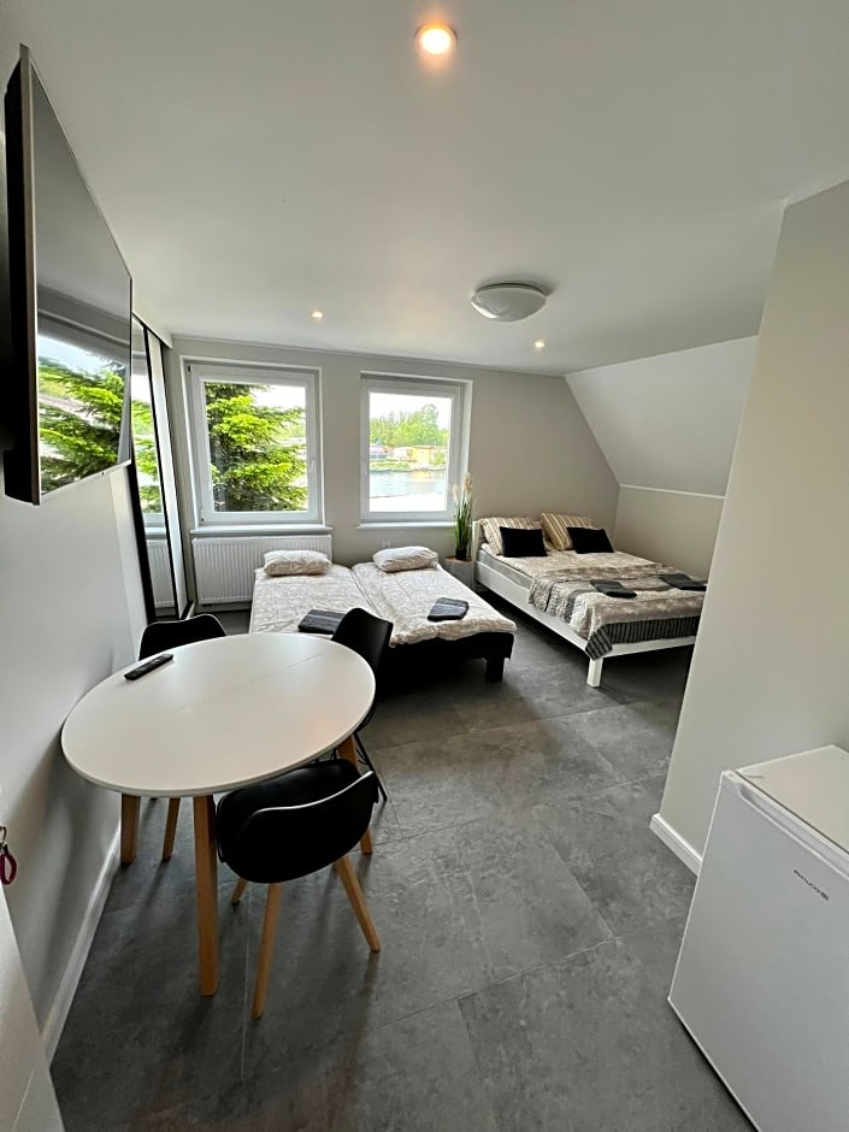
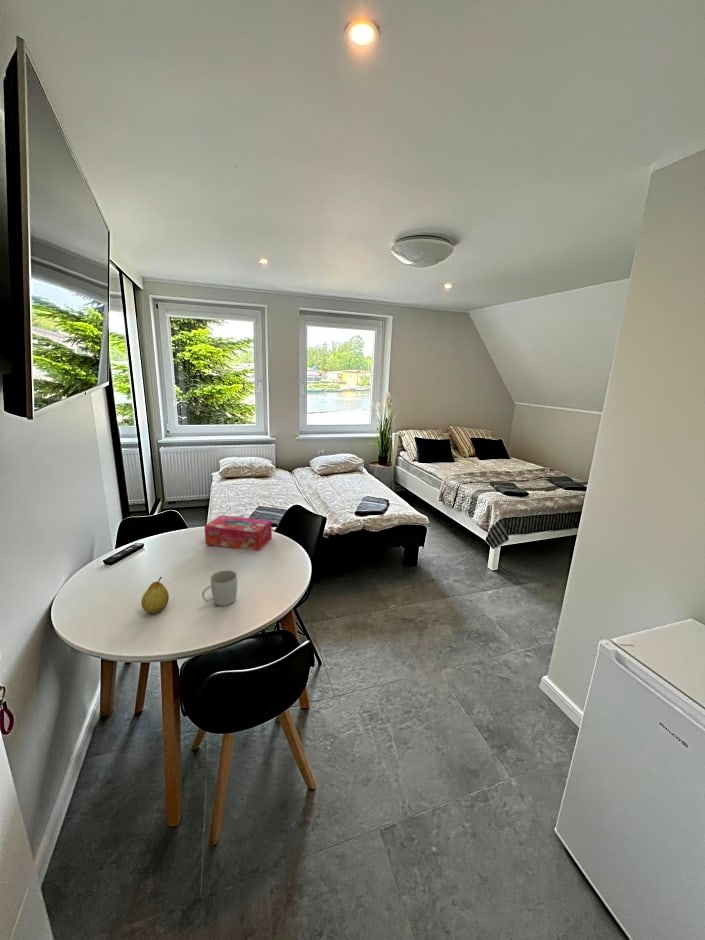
+ tissue box (239, 532)
+ fruit (154, 594)
+ mug (219, 590)
